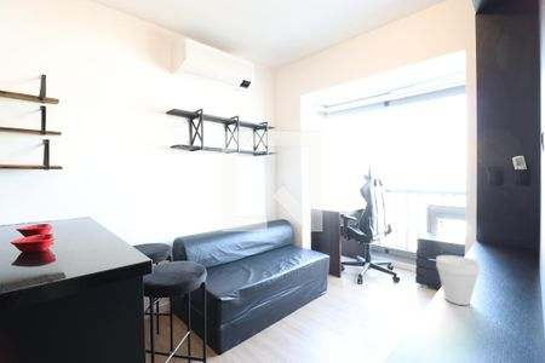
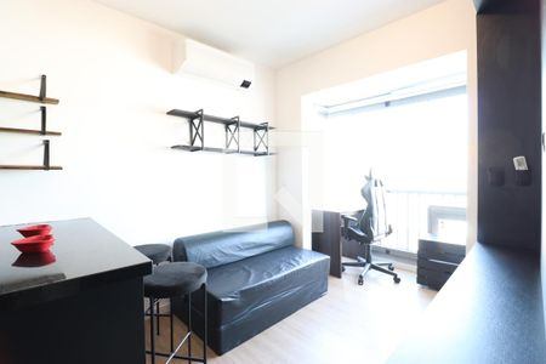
- cup (457, 280)
